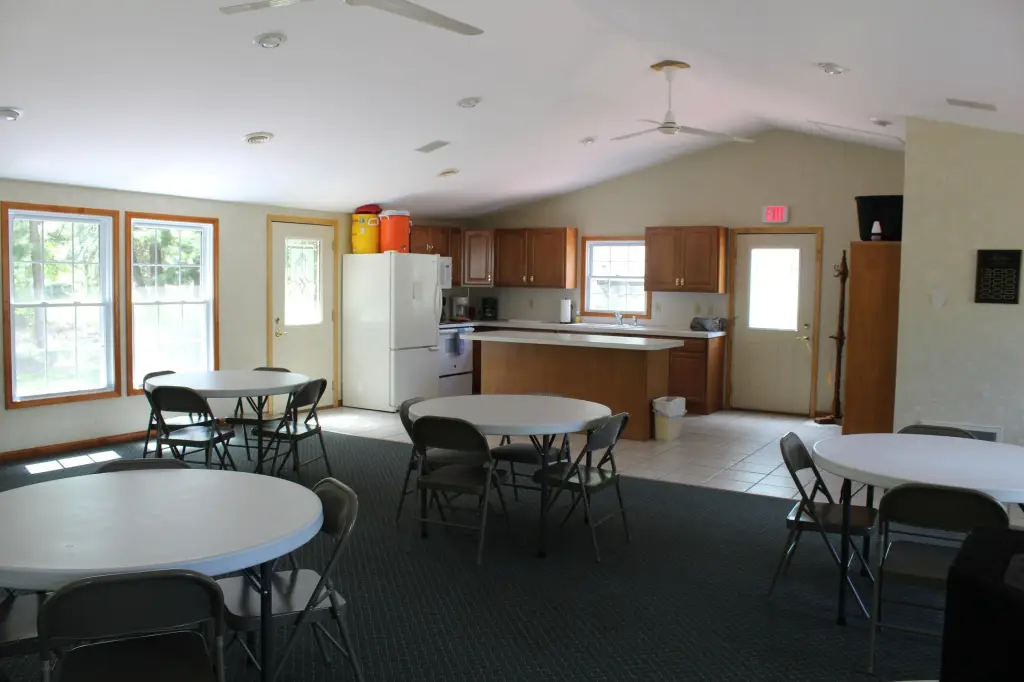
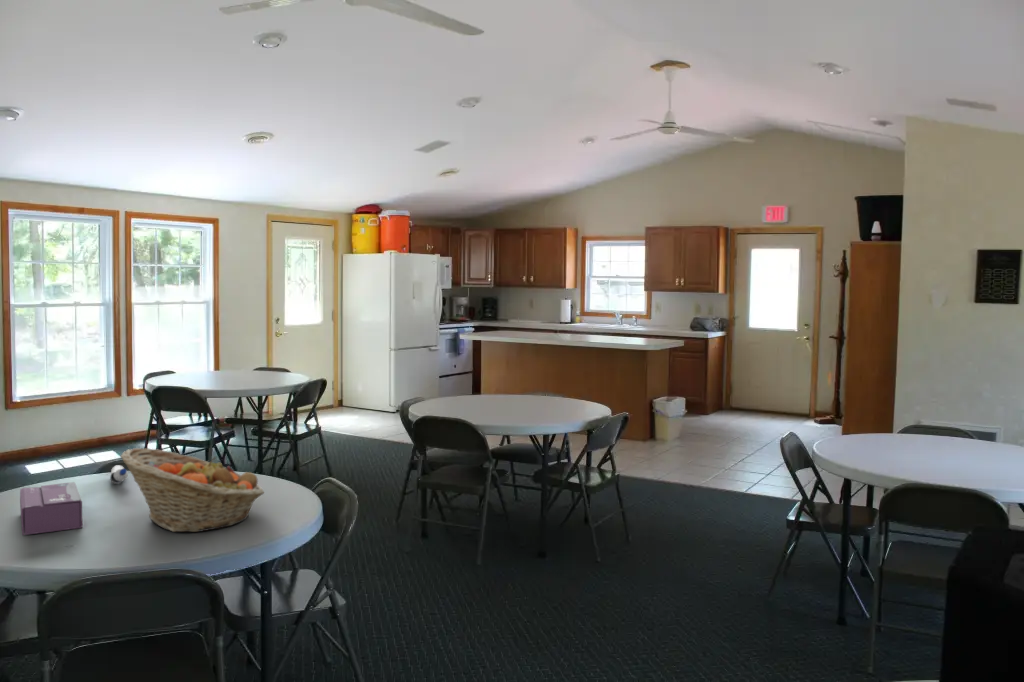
+ fruit basket (193, 483)
+ tissue box (50, 506)
+ water bottle (119, 472)
